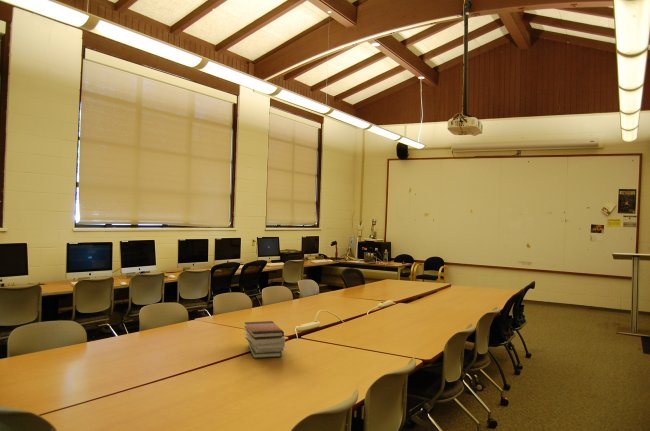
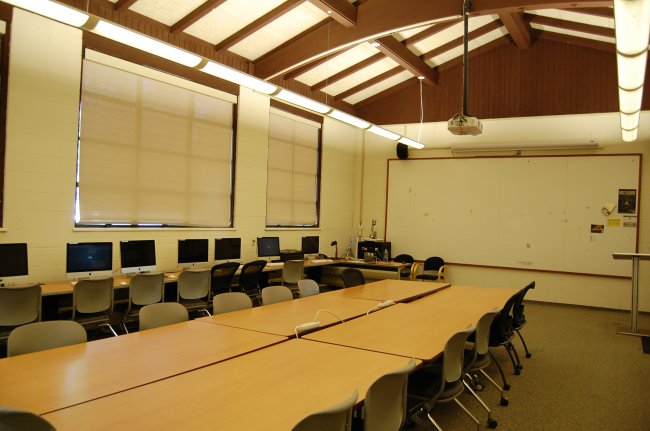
- book stack (263, 339)
